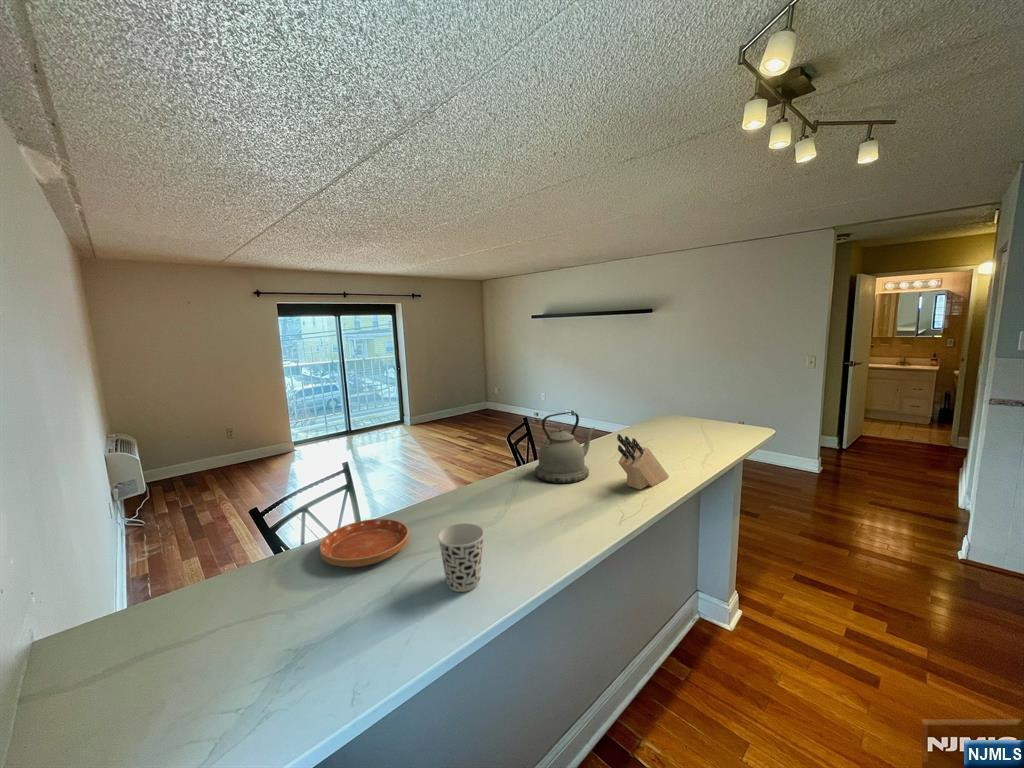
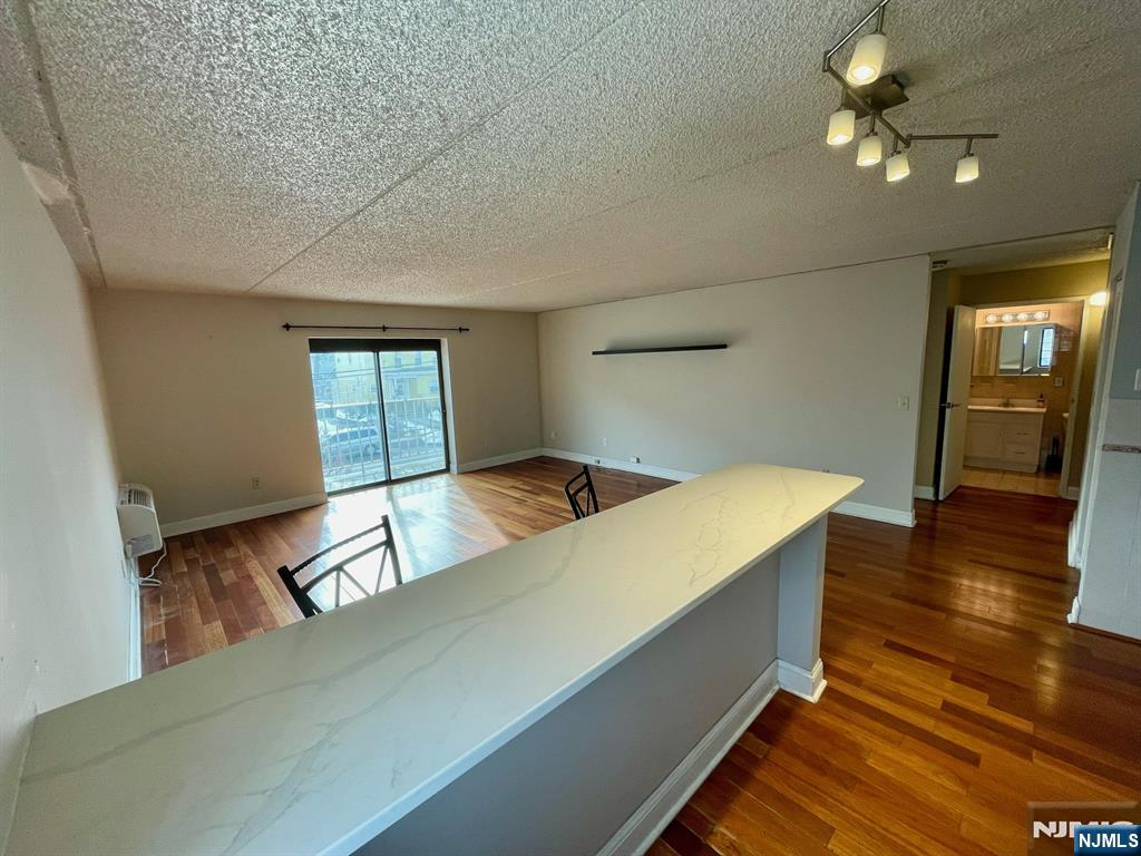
- knife block (641, 457)
- kettle (563, 443)
- saucer (365, 542)
- cup (462, 558)
